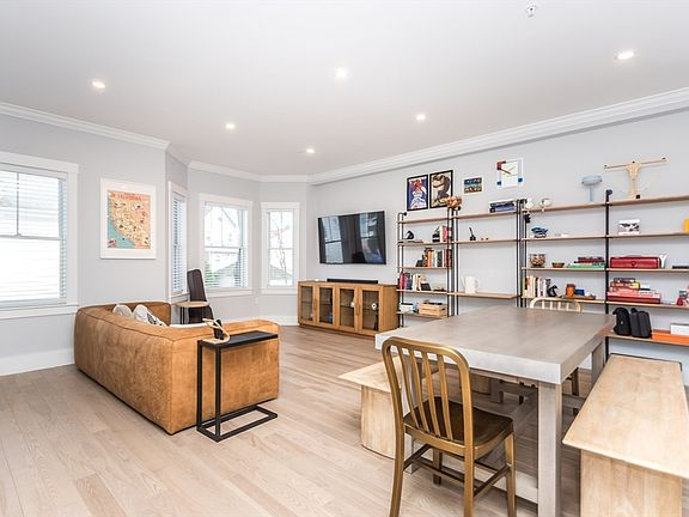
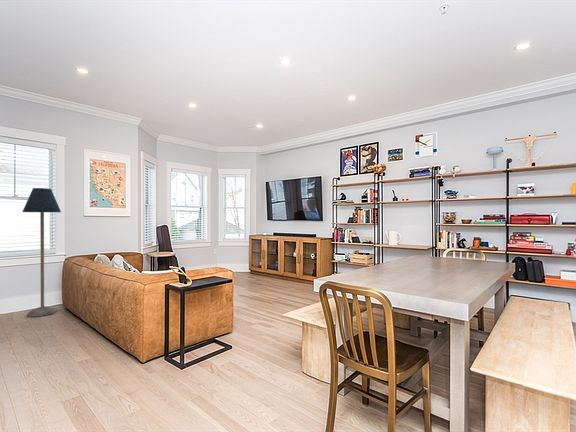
+ floor lamp (42, 250)
